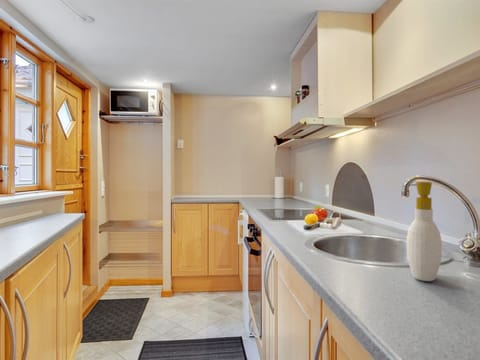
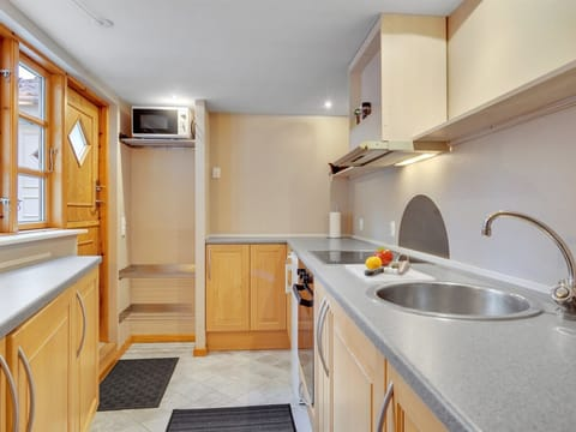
- soap bottle (421, 229)
